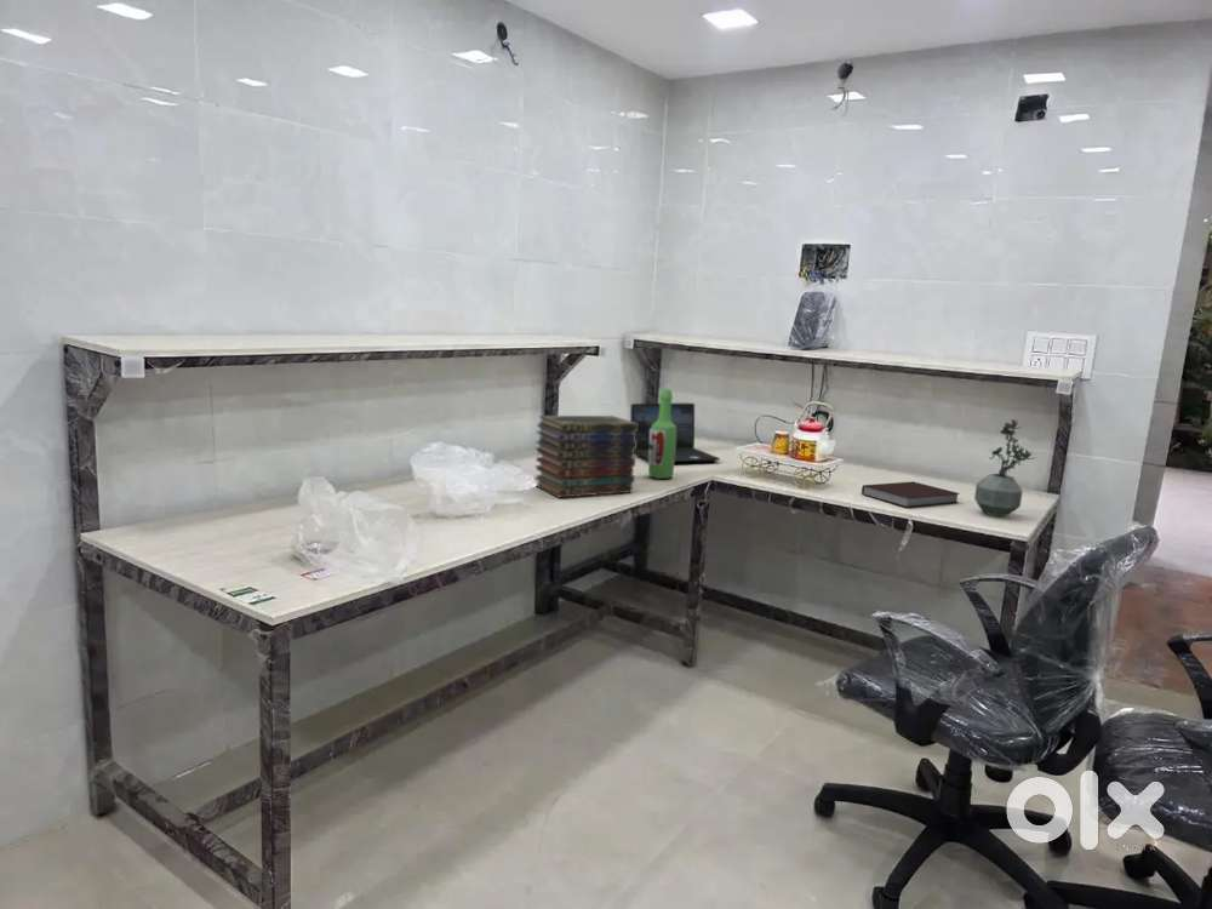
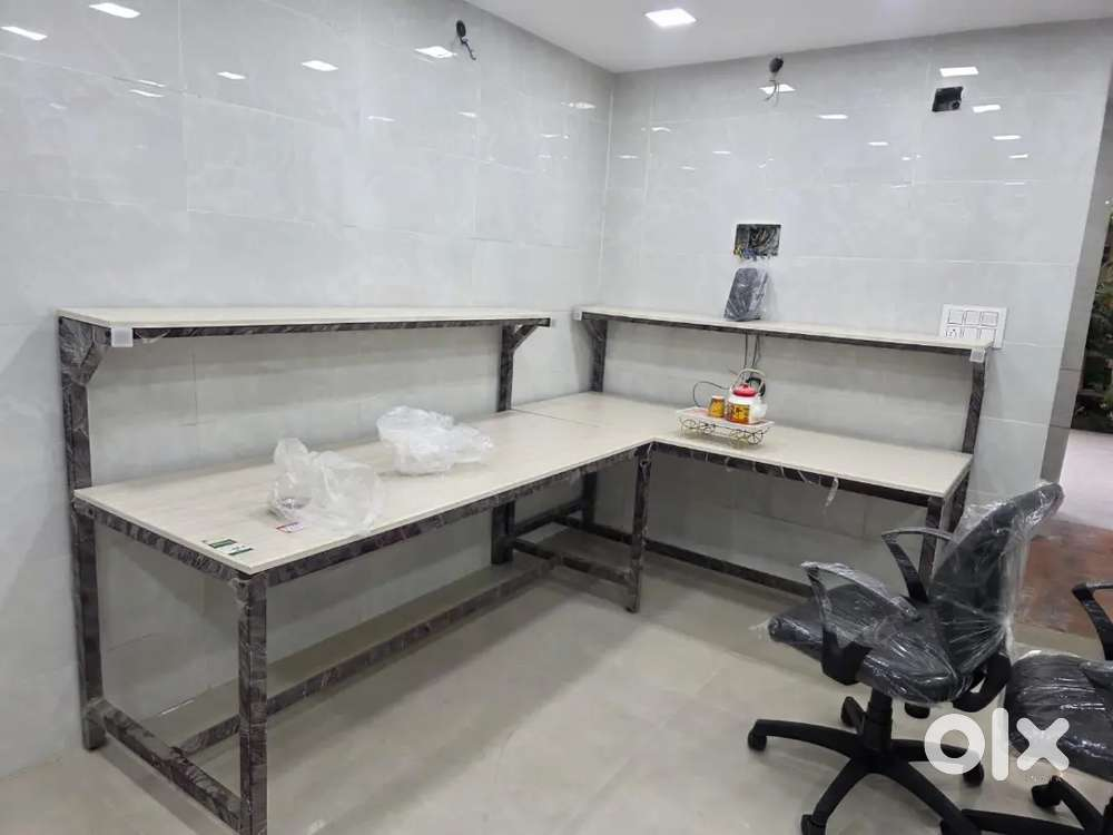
- laptop (676, 431)
- book stack (585, 453)
- notebook (910, 493)
- alcohol (663, 433)
- potted plant (1006, 467)
